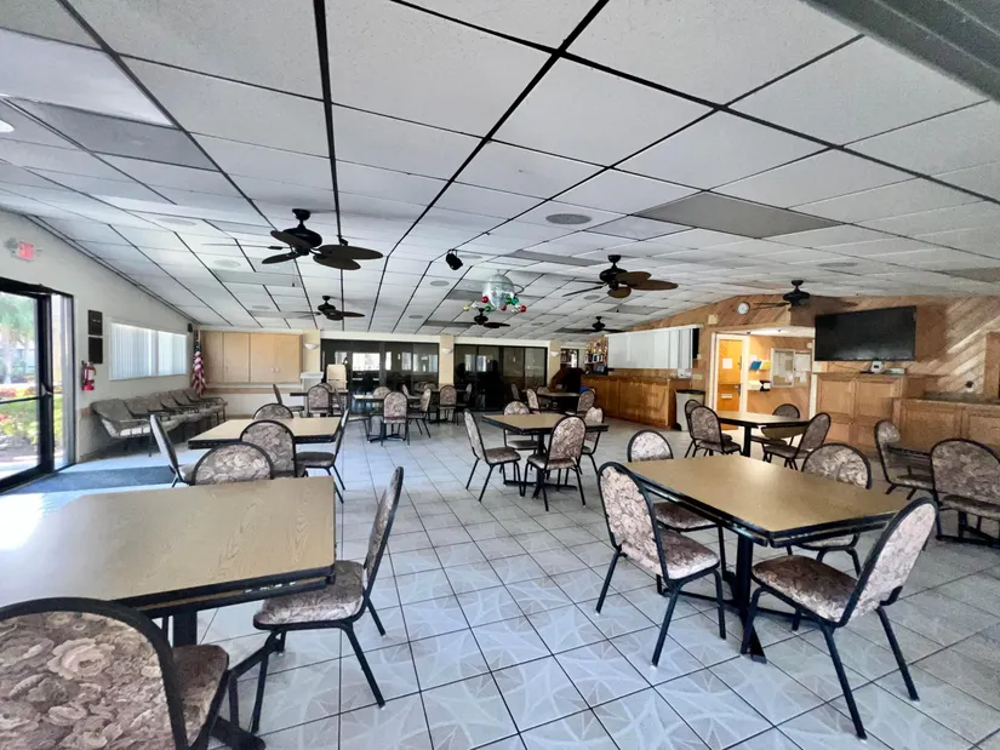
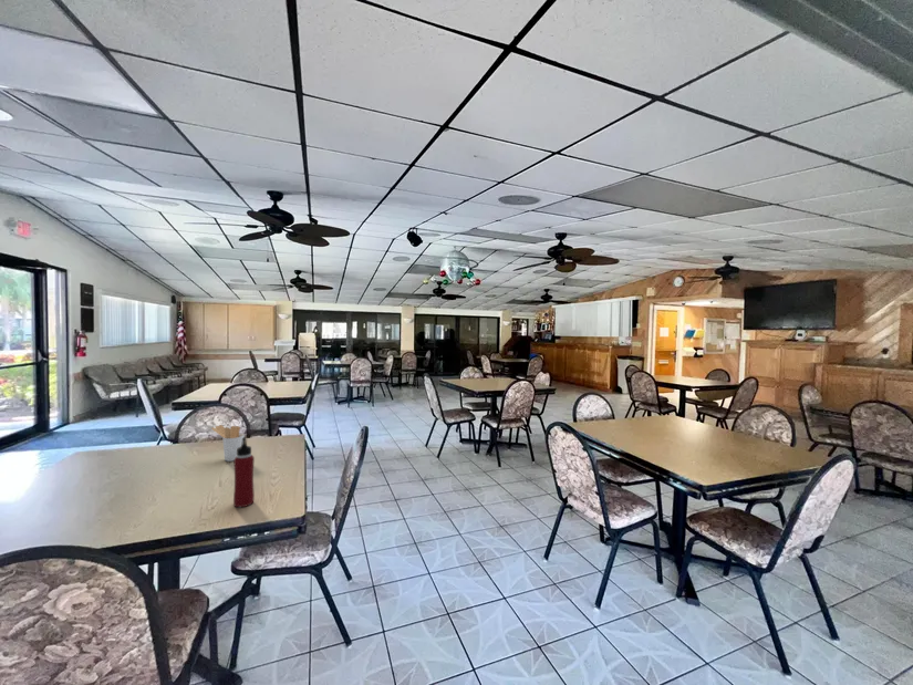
+ water bottle (243, 470)
+ utensil holder (228, 442)
